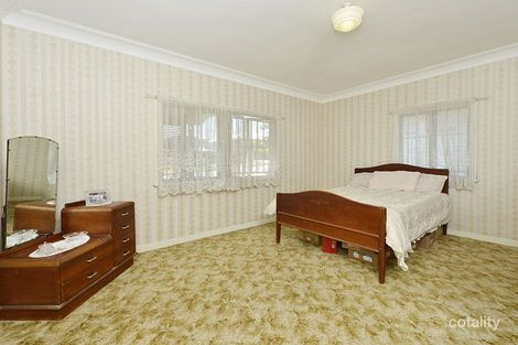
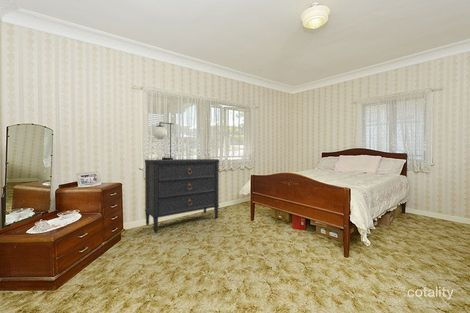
+ dresser (183, 190)
+ lamp (163, 138)
